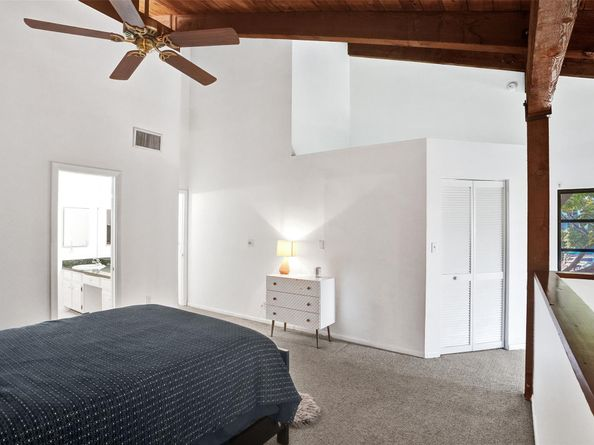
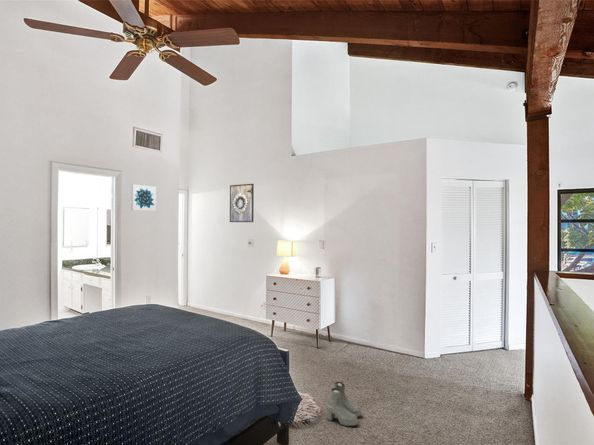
+ wall art (143, 198)
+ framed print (241, 203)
+ boots (343, 402)
